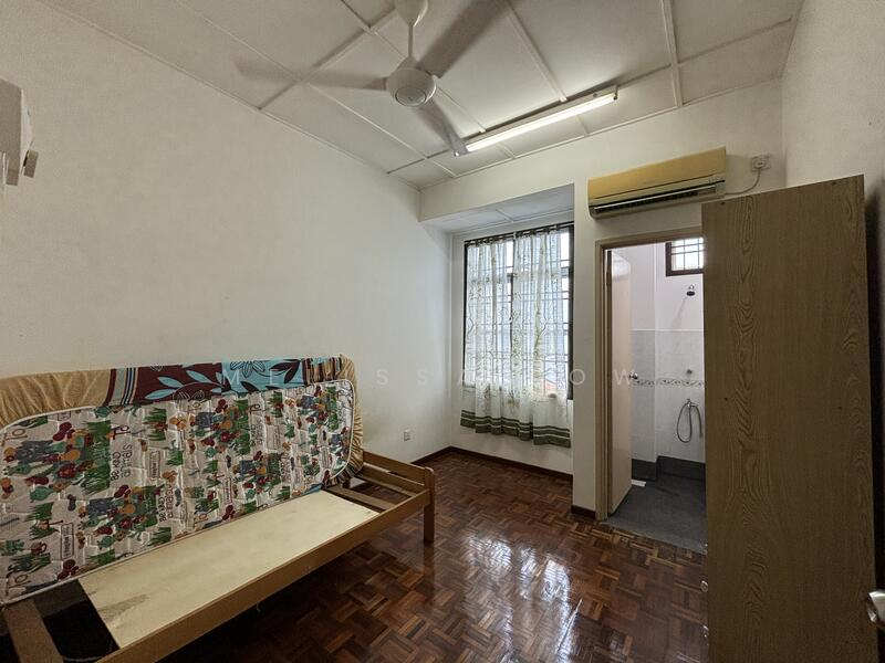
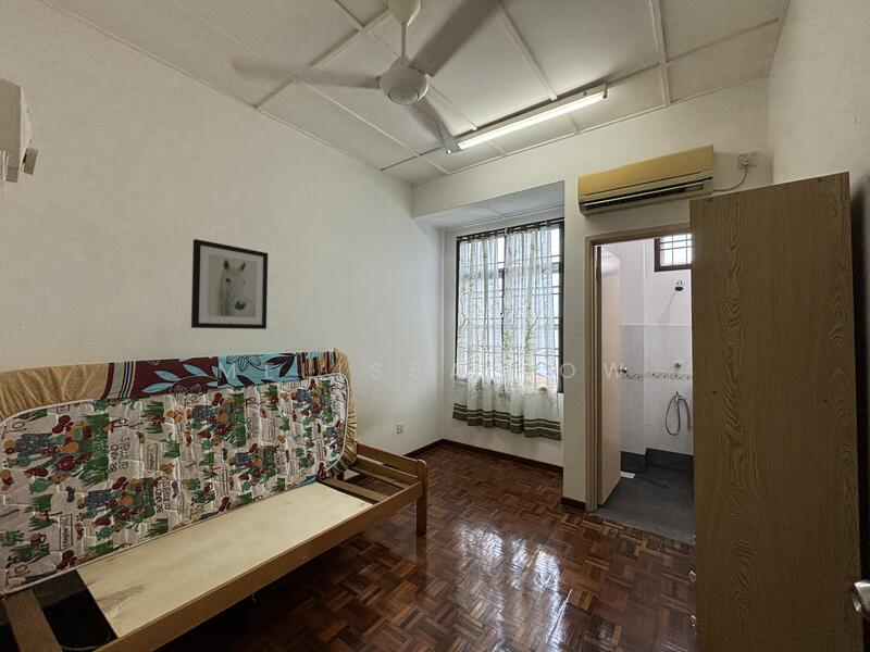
+ wall art (232, 287)
